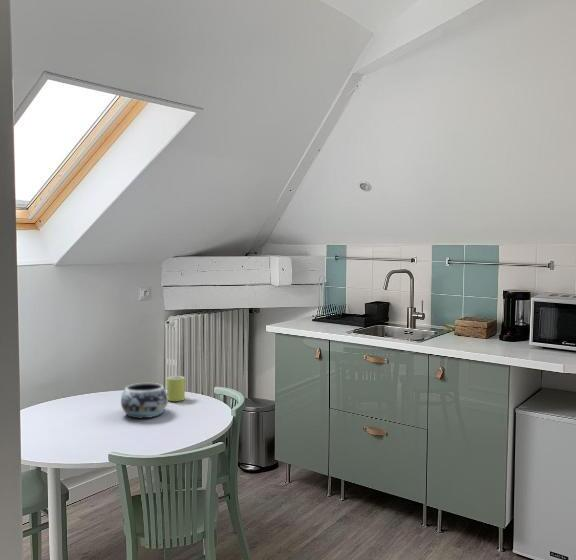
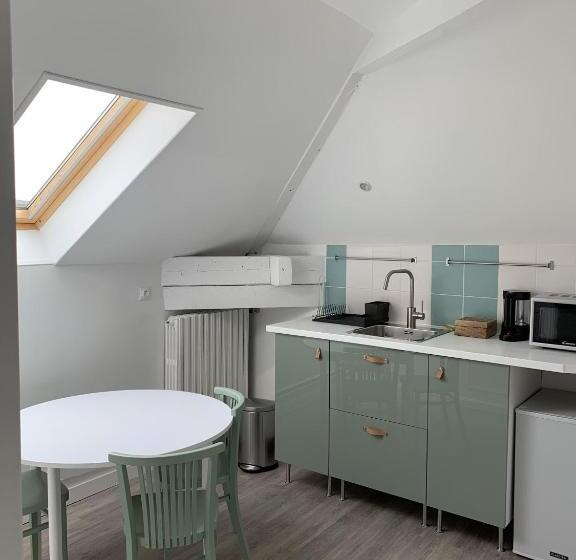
- mug (175, 387)
- decorative bowl (144, 400)
